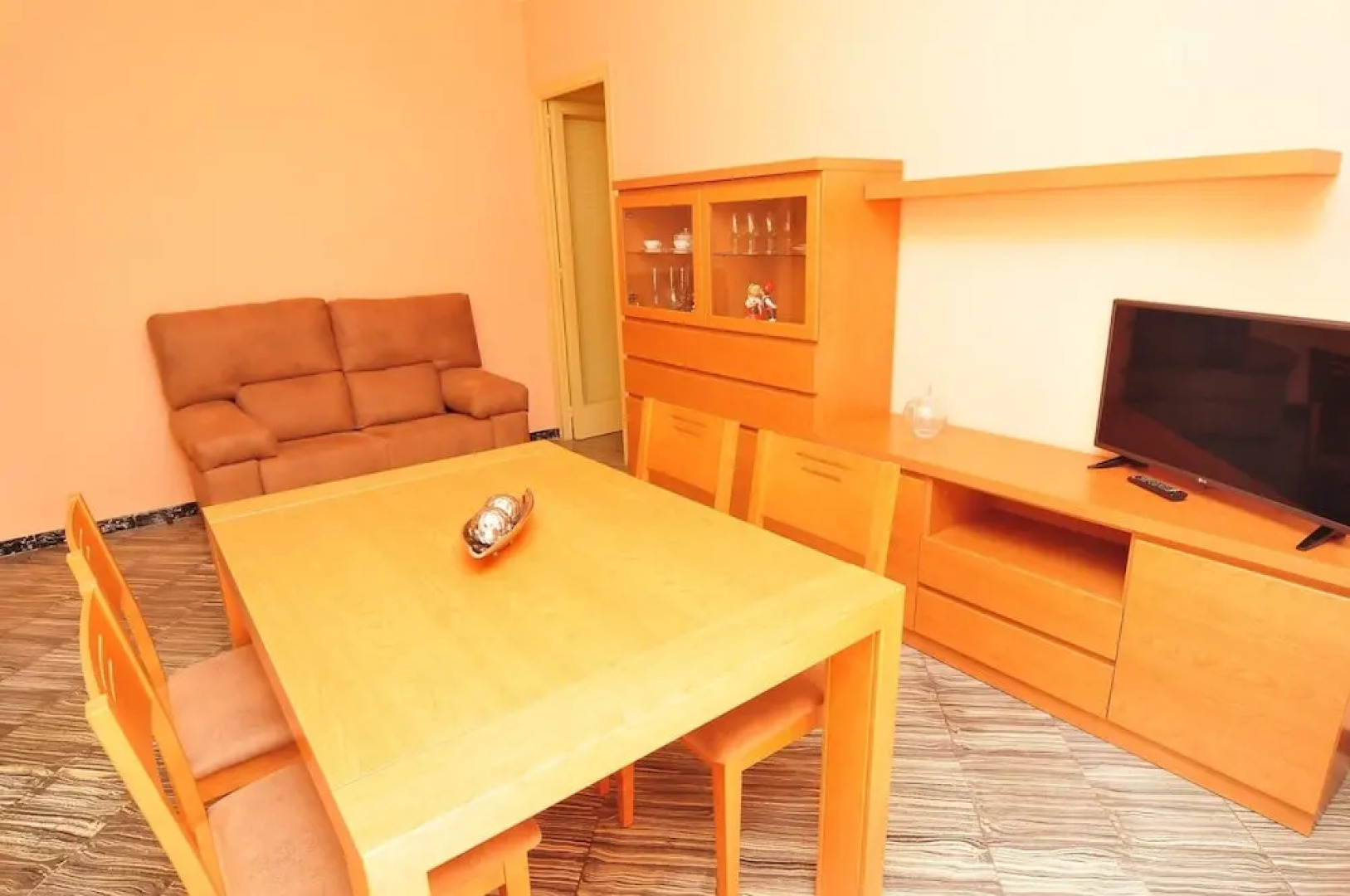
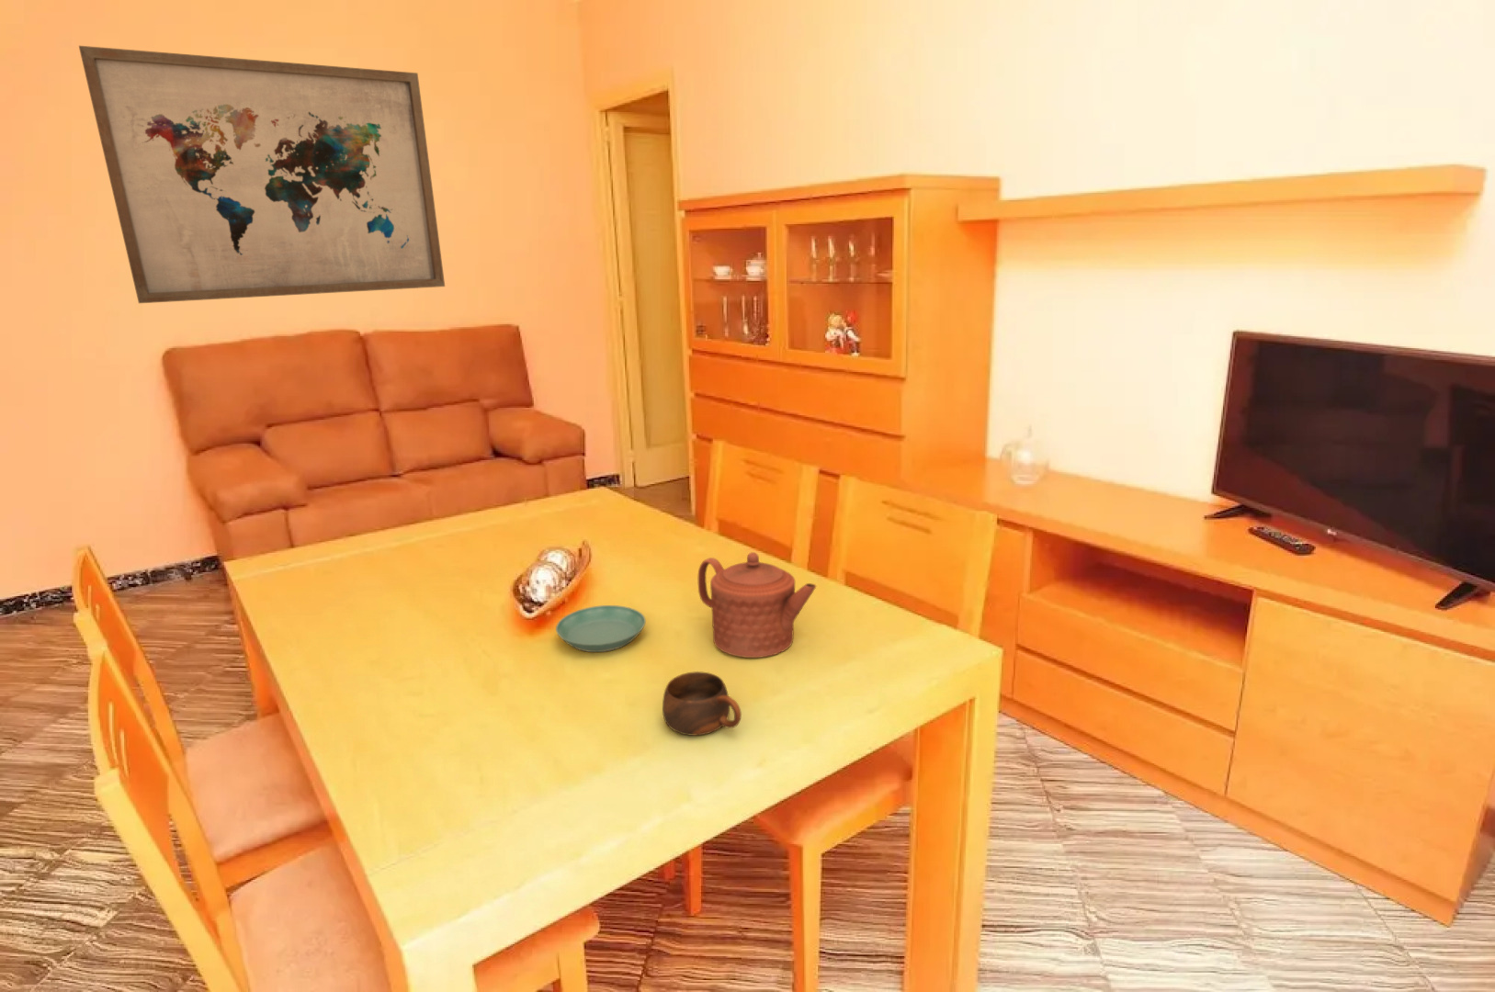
+ cup (702, 706)
+ saucer (601, 630)
+ teapot (753, 597)
+ wall art (283, 182)
